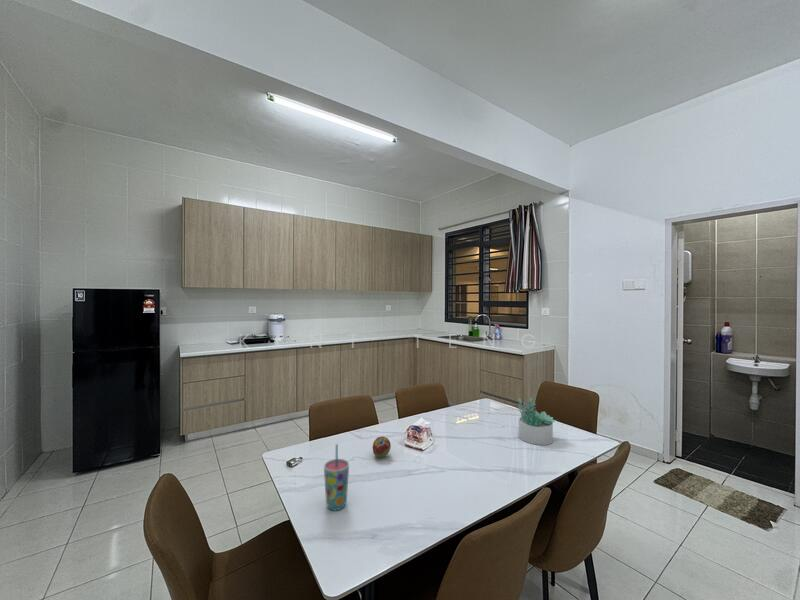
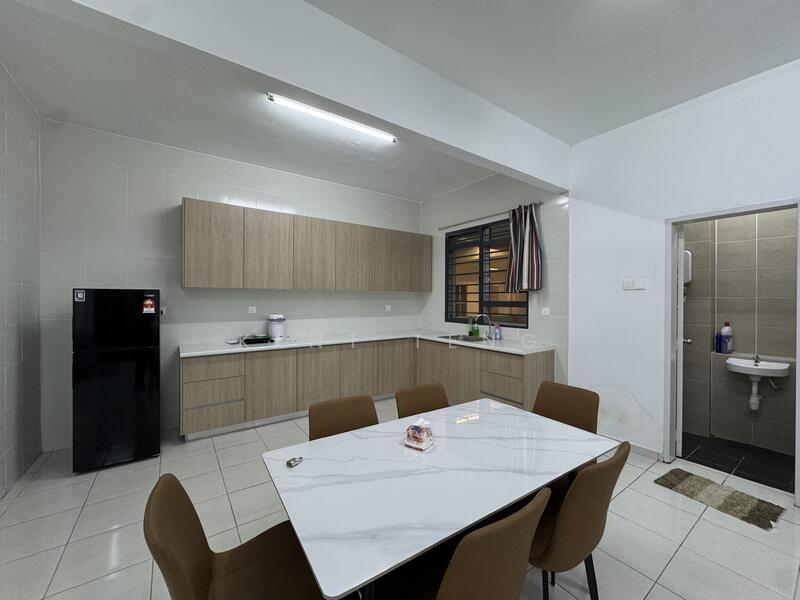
- succulent plant (536, 418)
- cup (336, 474)
- fruit (381, 447)
